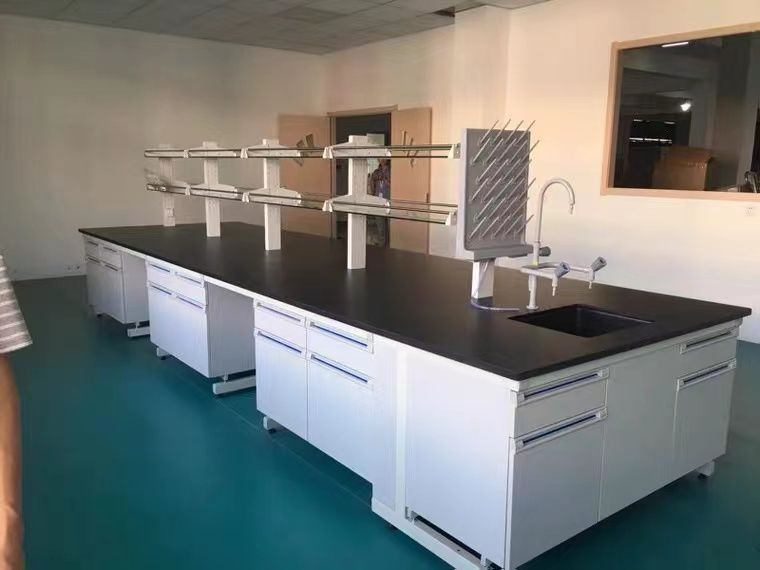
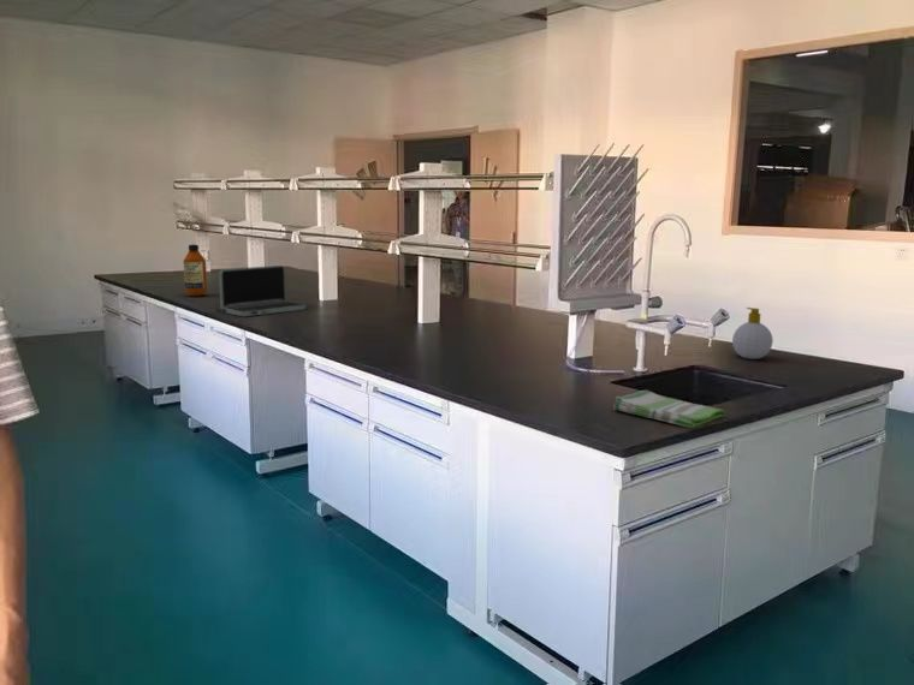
+ soap bottle (753, 333)
+ dish towel (667, 406)
+ bottle (195, 270)
+ laptop (259, 290)
